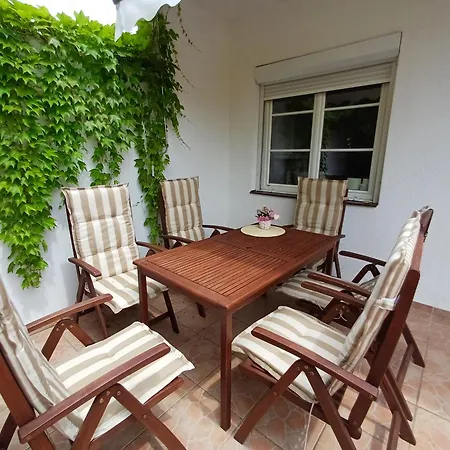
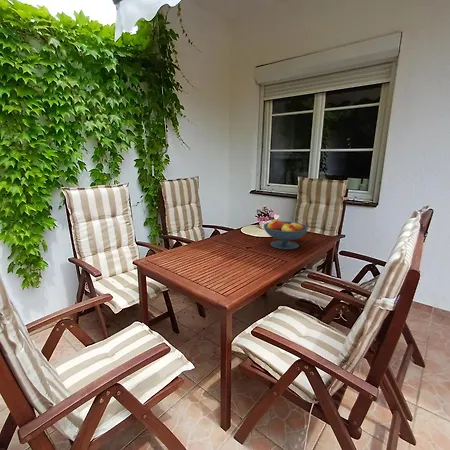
+ fruit bowl (285, 232)
